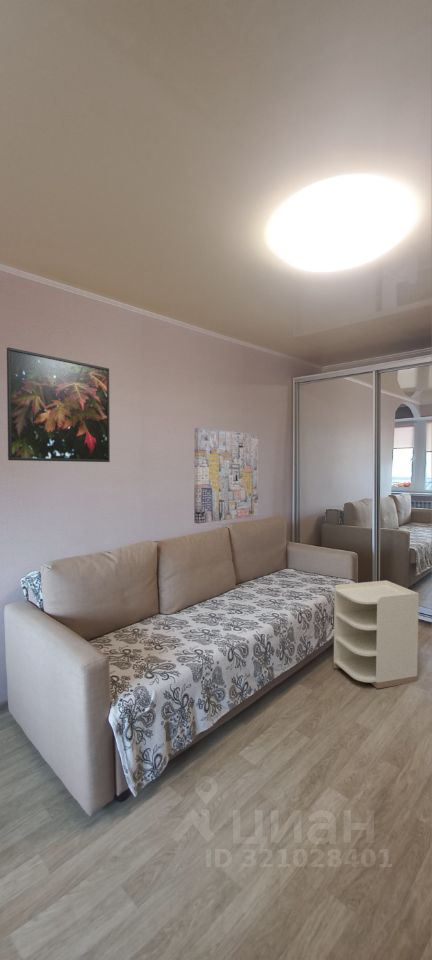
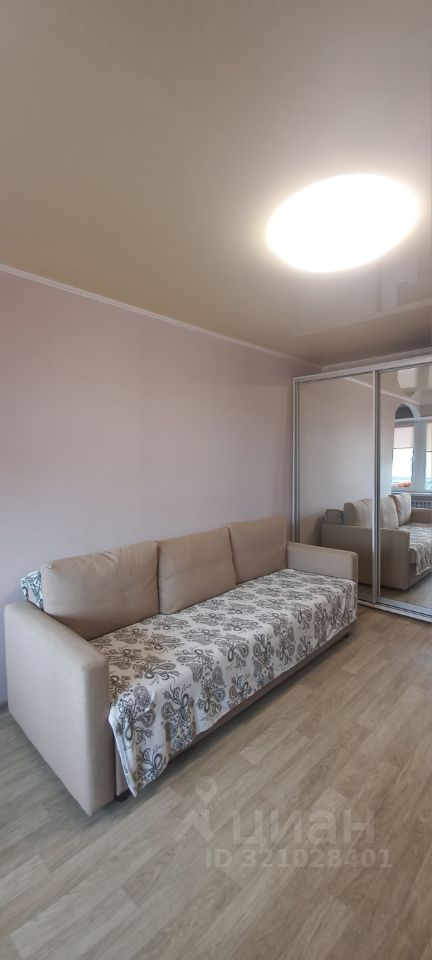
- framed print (63, 410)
- nightstand (375, 630)
- wall art (228, 475)
